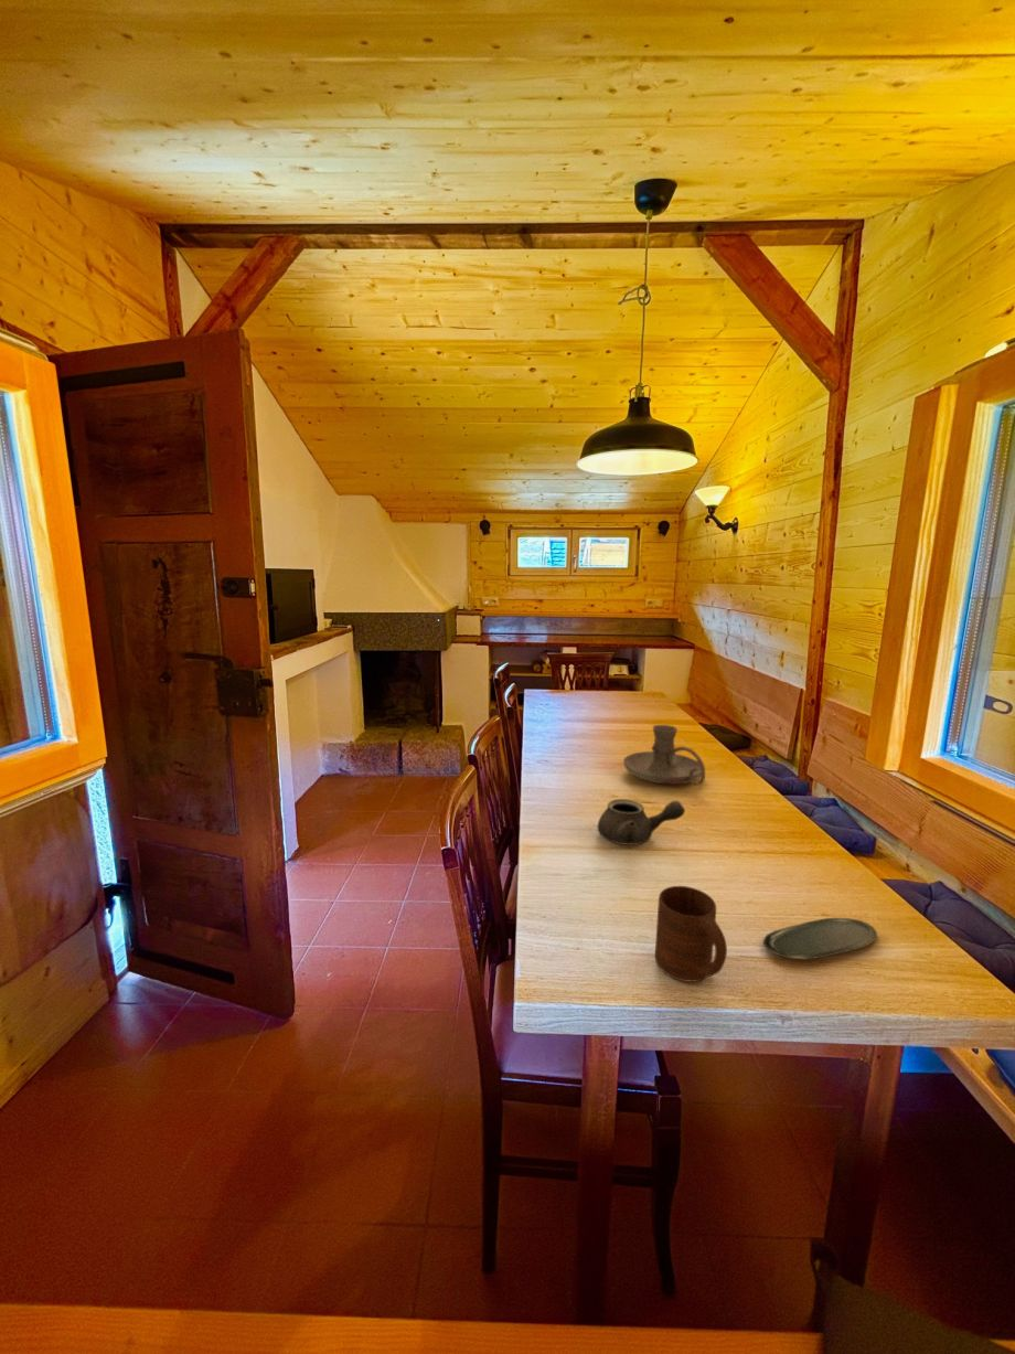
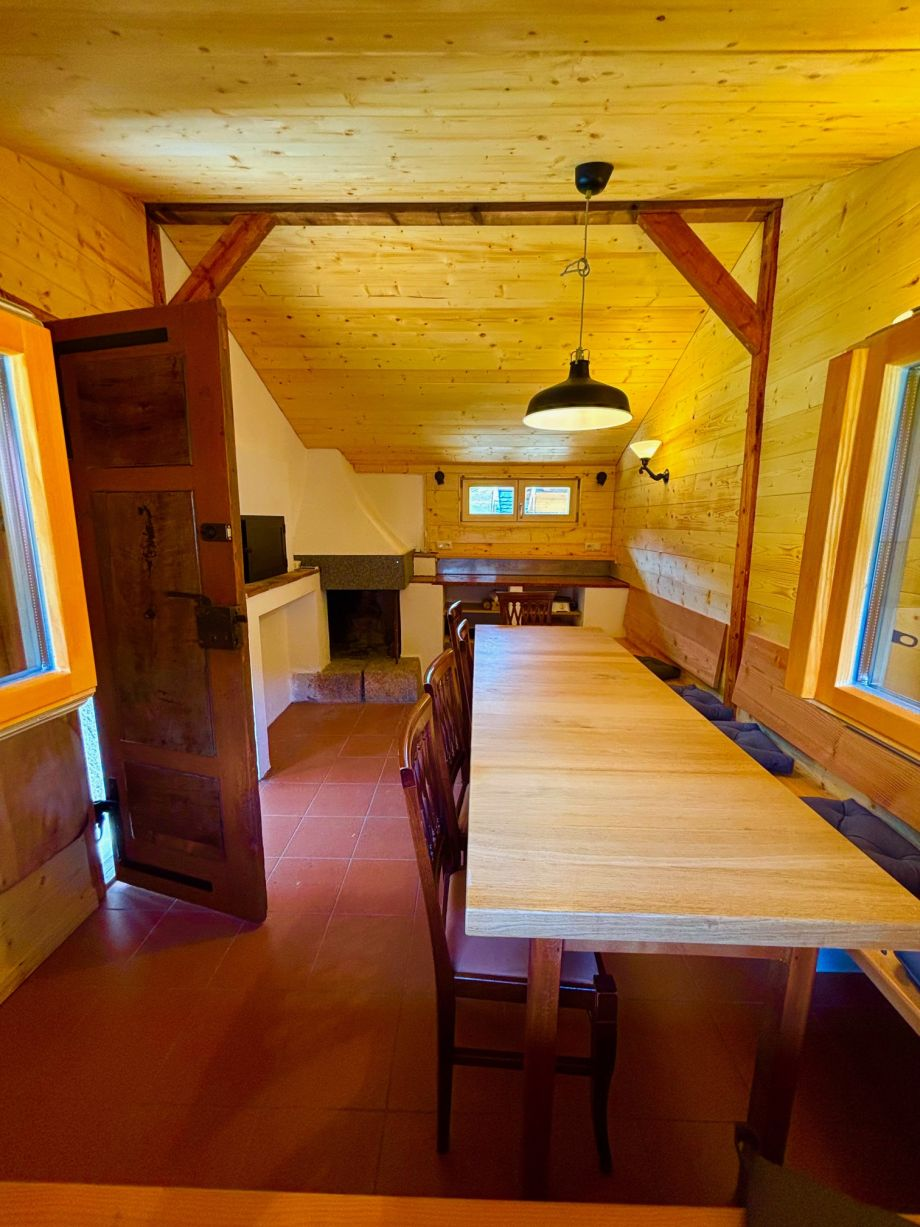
- oval tray (821, 937)
- candle holder (669, 755)
- teapot (640, 819)
- cup (692, 937)
